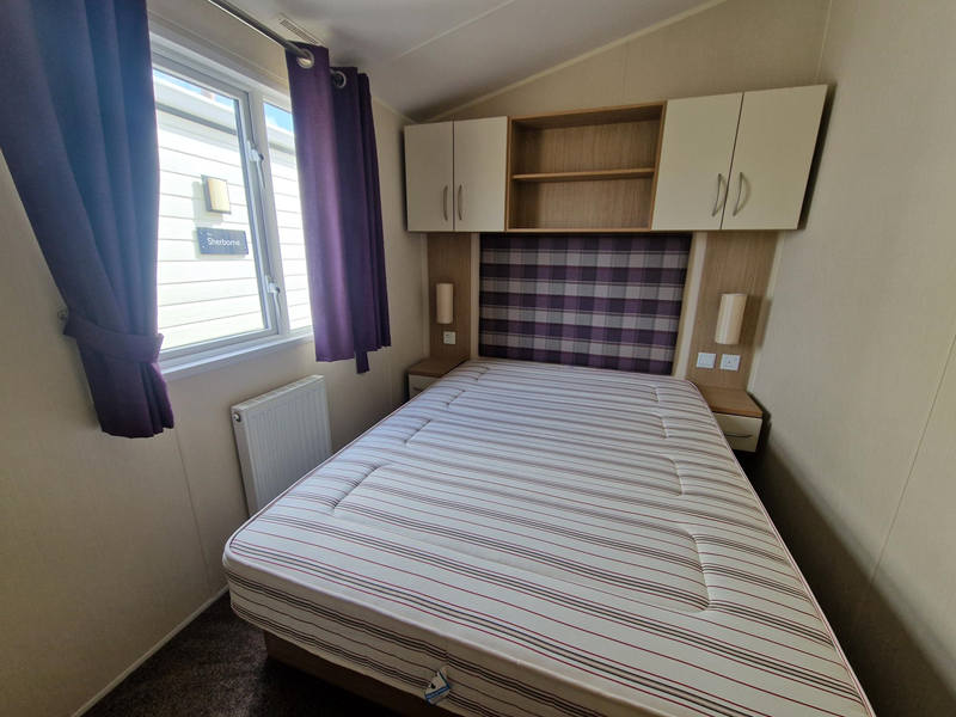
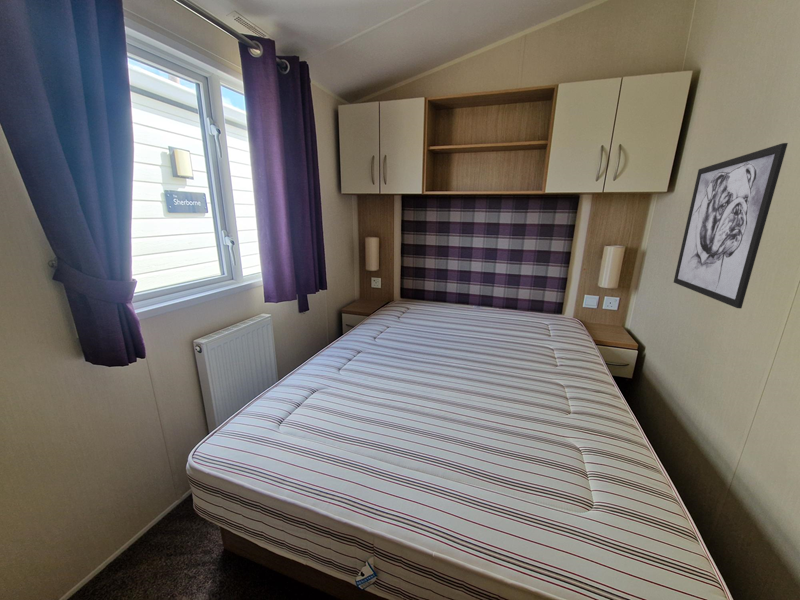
+ wall art (716, 229)
